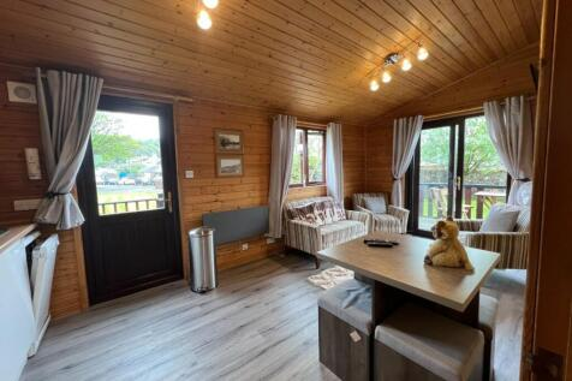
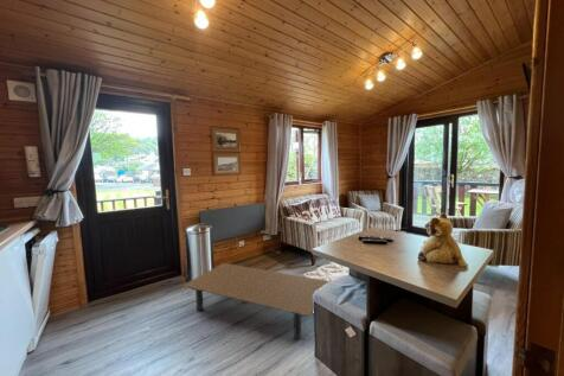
+ coffee table (257, 295)
